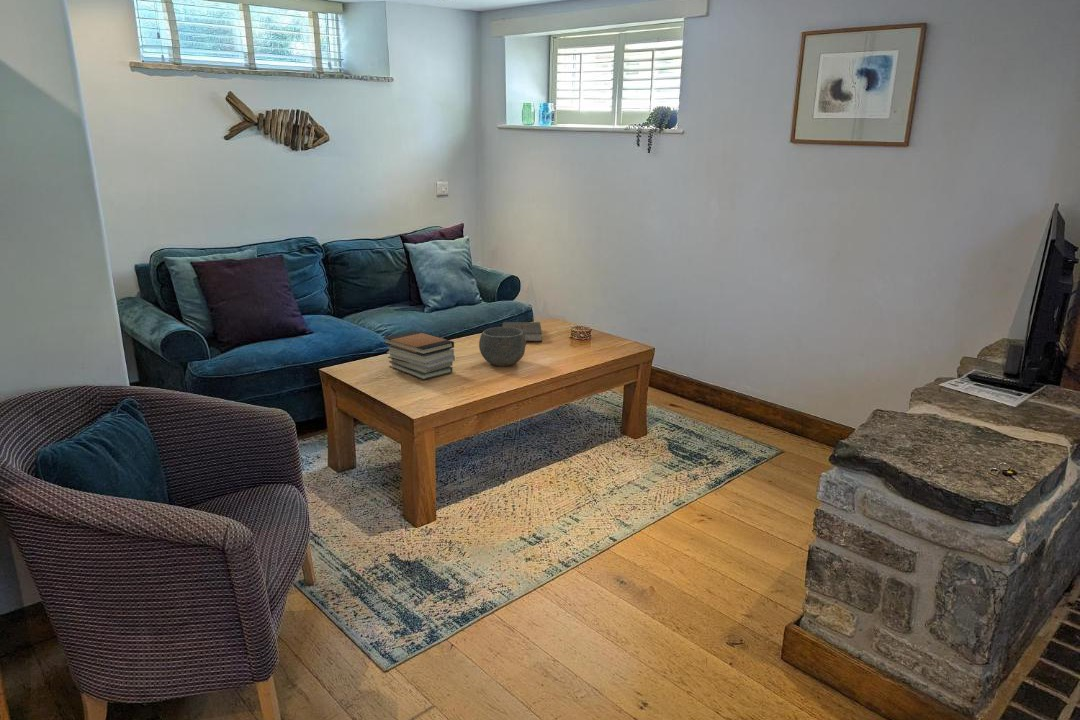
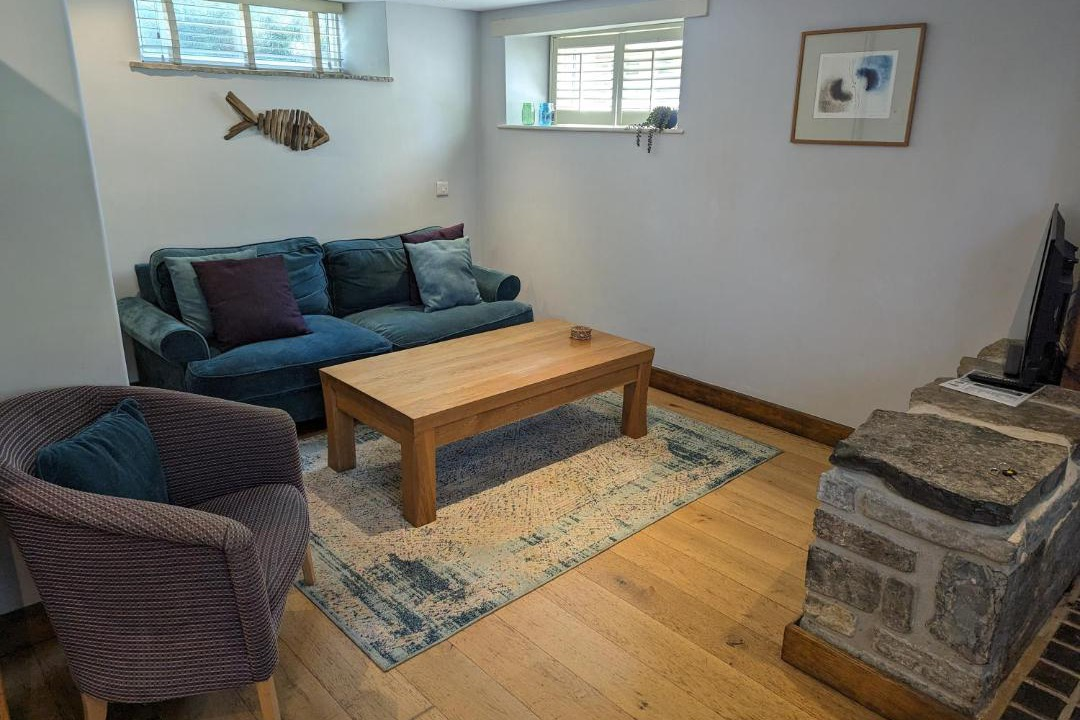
- bowl (502, 347)
- book (522, 330)
- book stack (419, 354)
